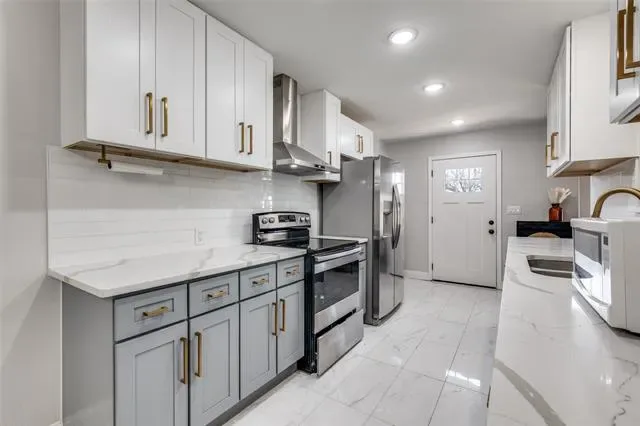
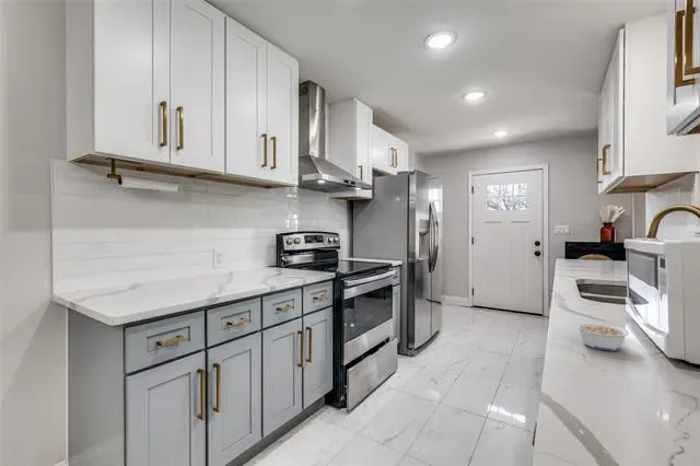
+ legume (600, 335)
